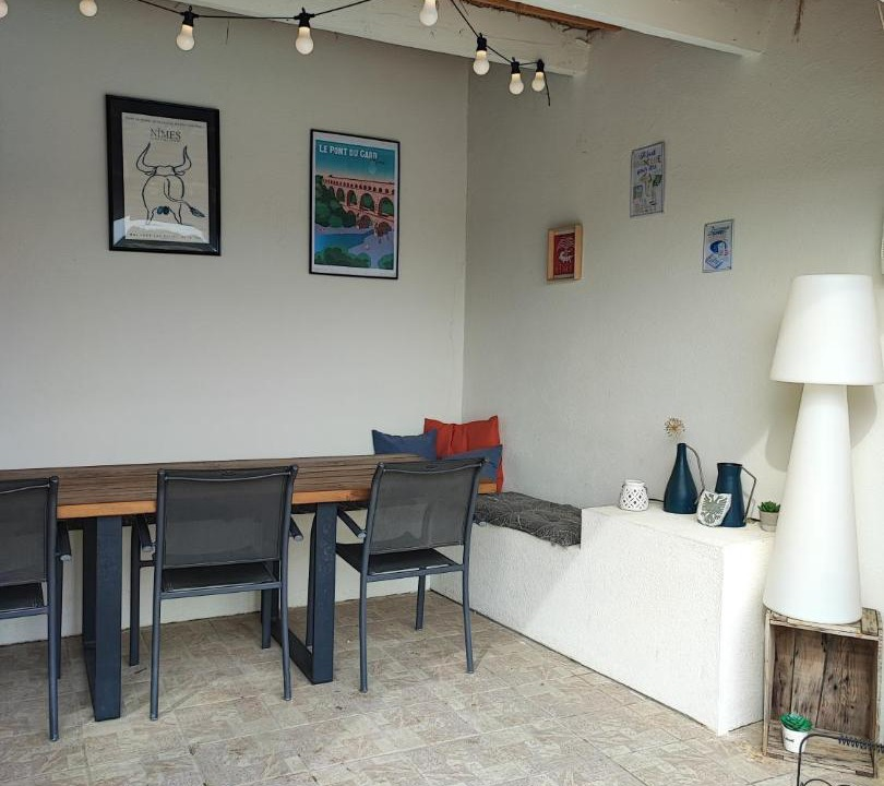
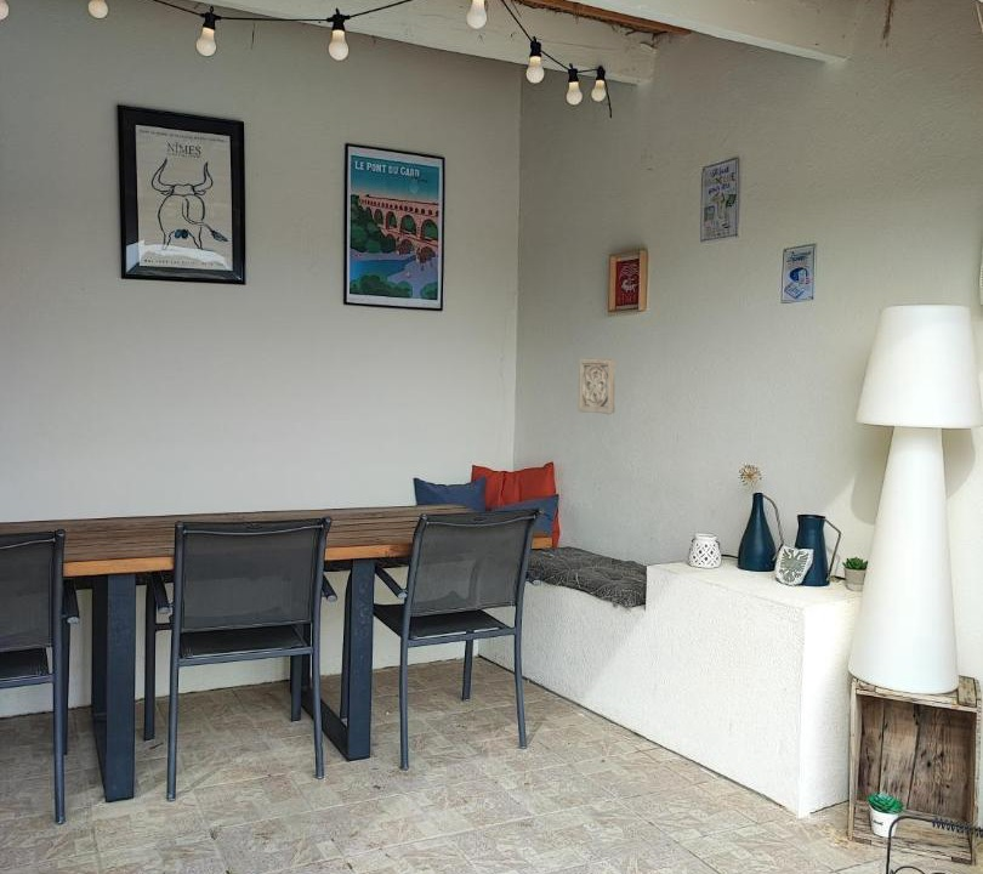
+ wall ornament (596, 386)
